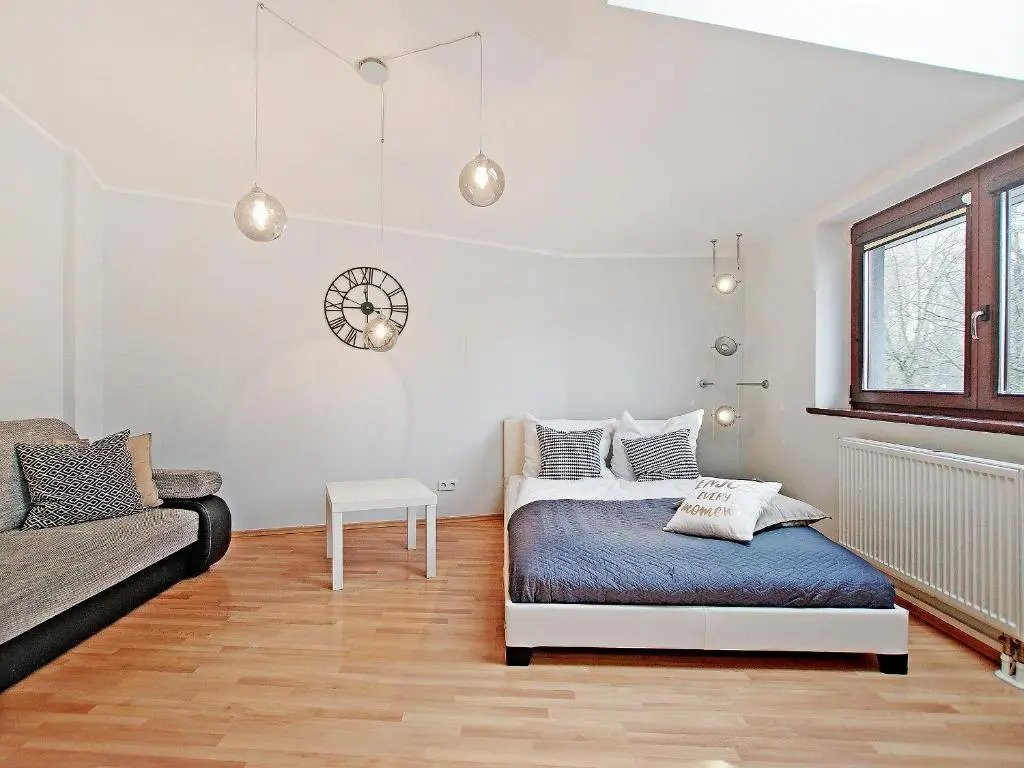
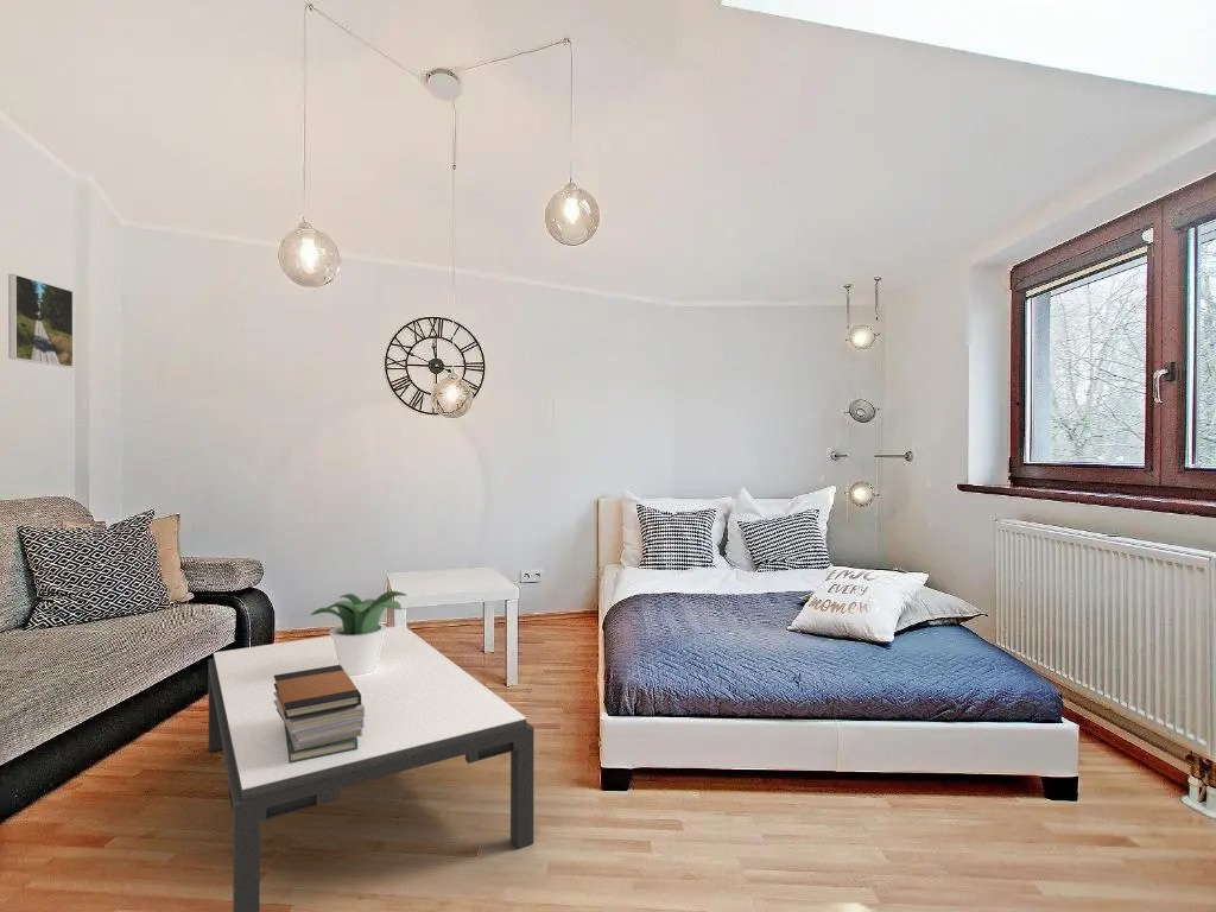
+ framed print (42, 323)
+ book stack (317, 709)
+ coffee table (357, 737)
+ potted plant (365, 632)
